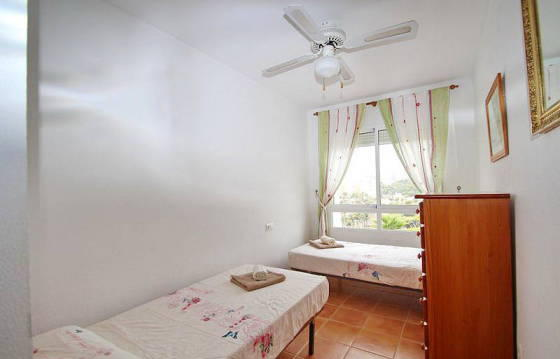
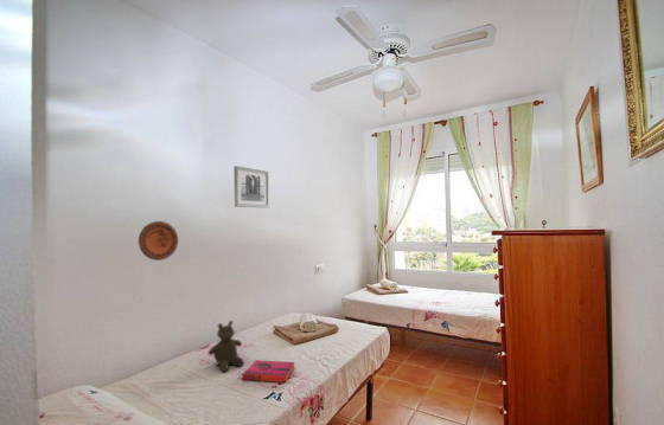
+ decorative plate (159, 240)
+ wall art (253, 188)
+ teddy bear (228, 343)
+ hardback book (269, 371)
